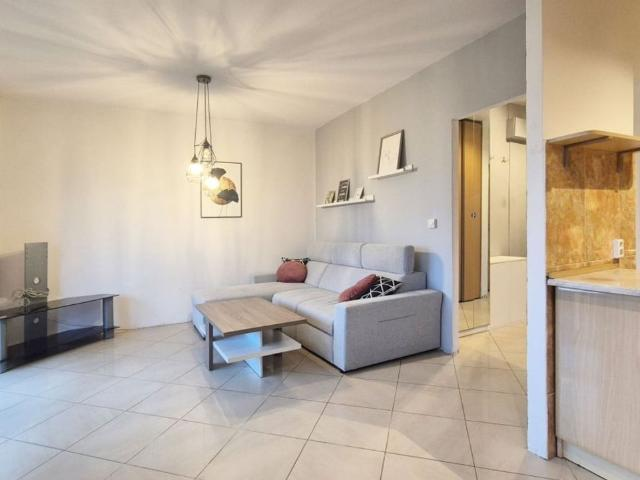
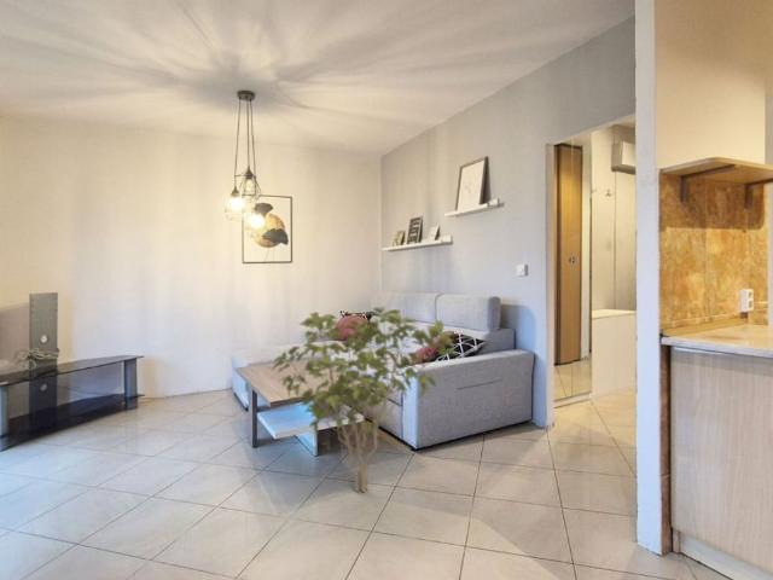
+ shrub (366, 398)
